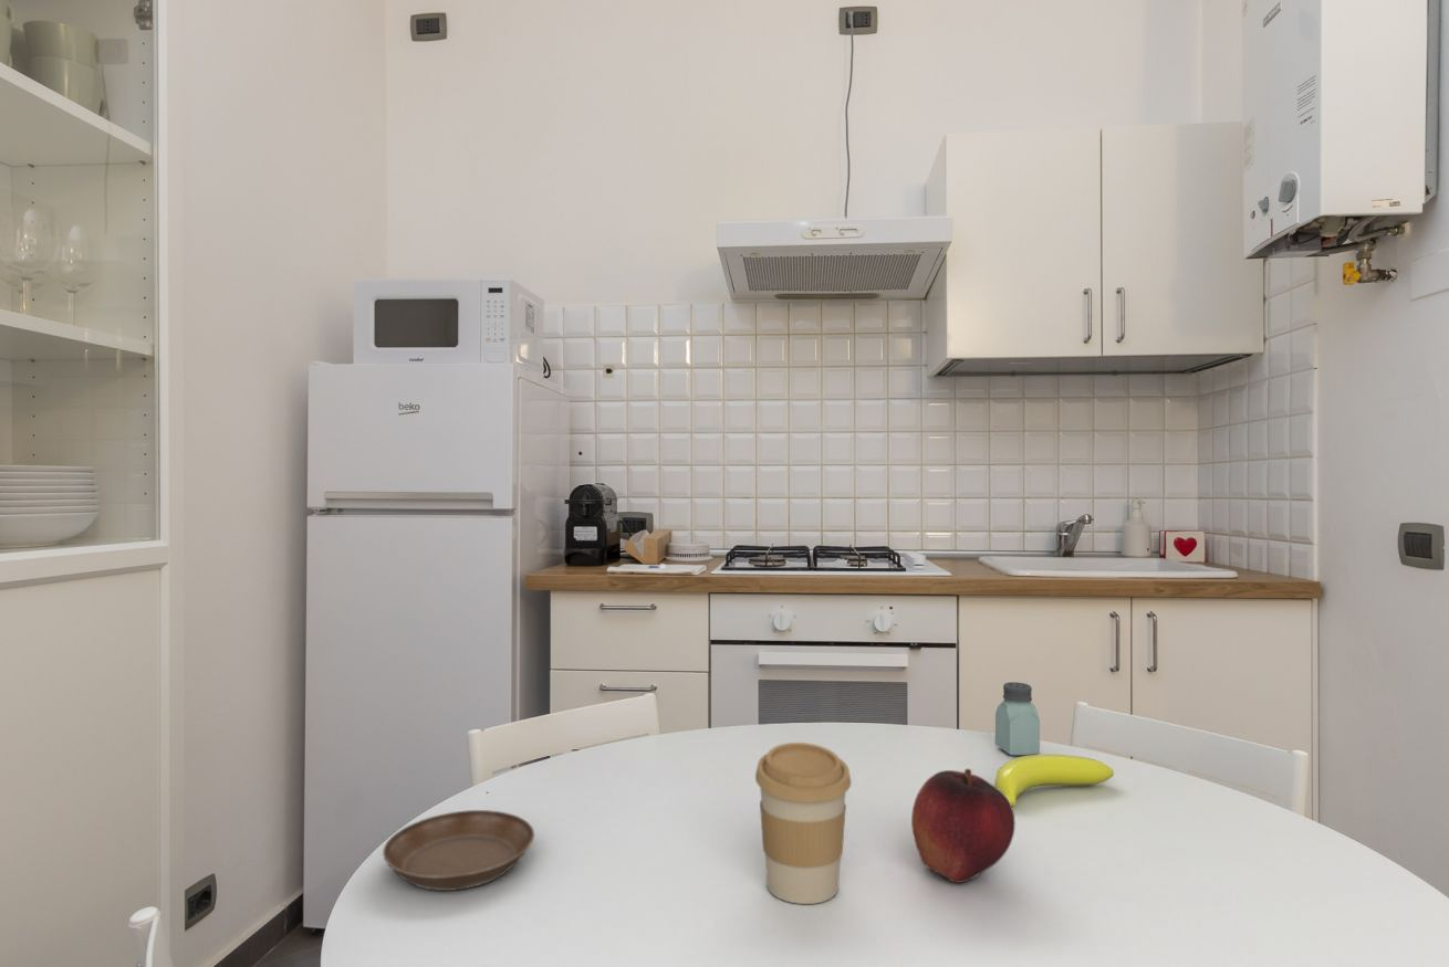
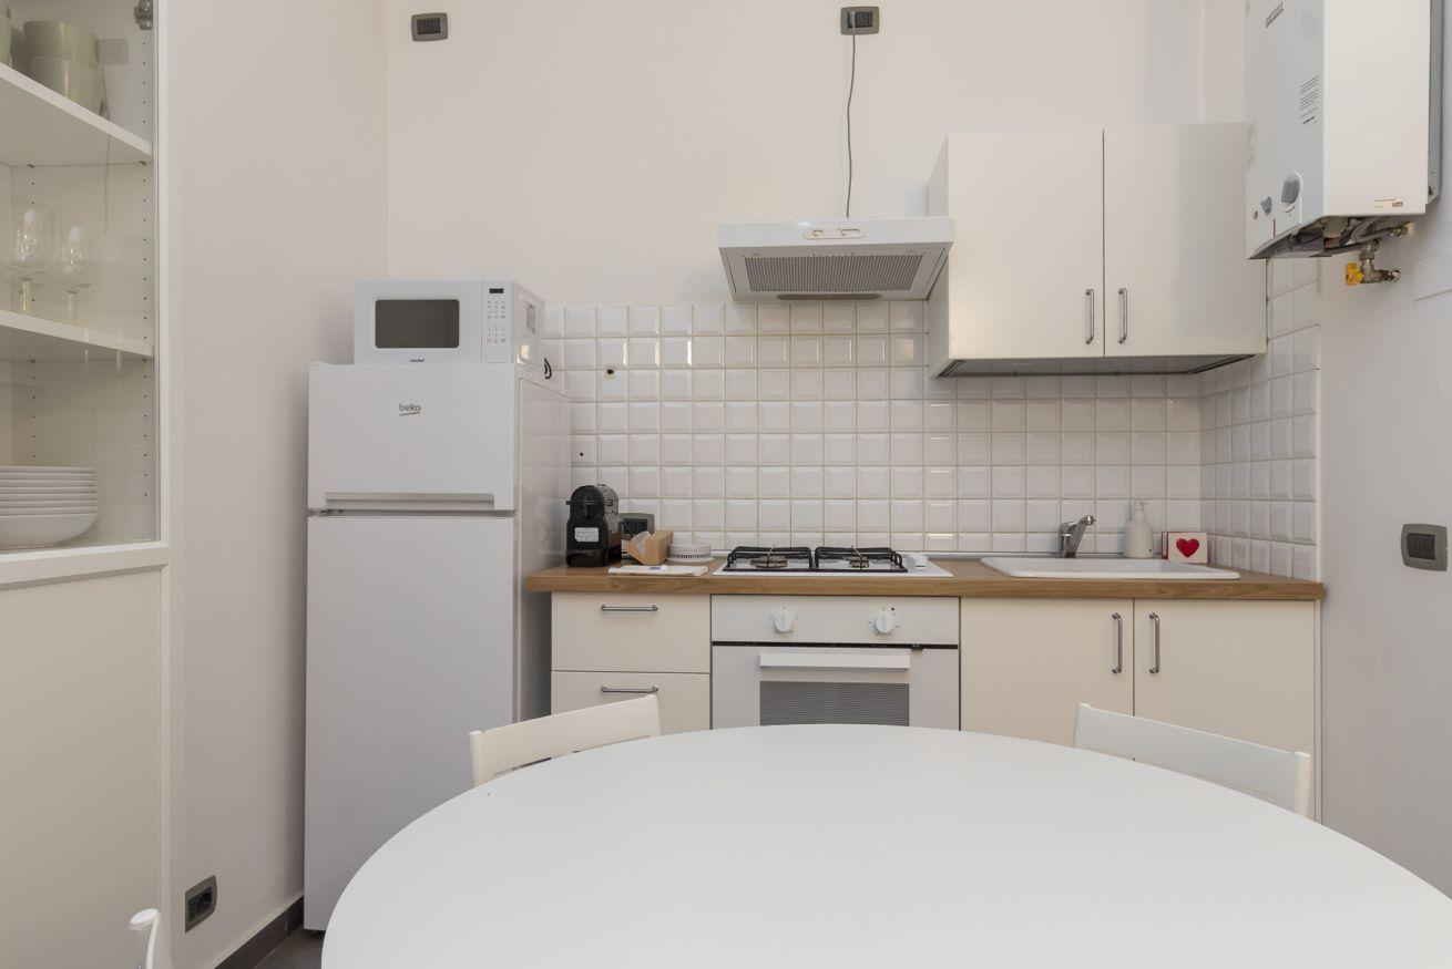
- fruit (961, 822)
- coffee cup (802, 819)
- saucer (460, 852)
- saltshaker (1017, 717)
- banana (1056, 777)
